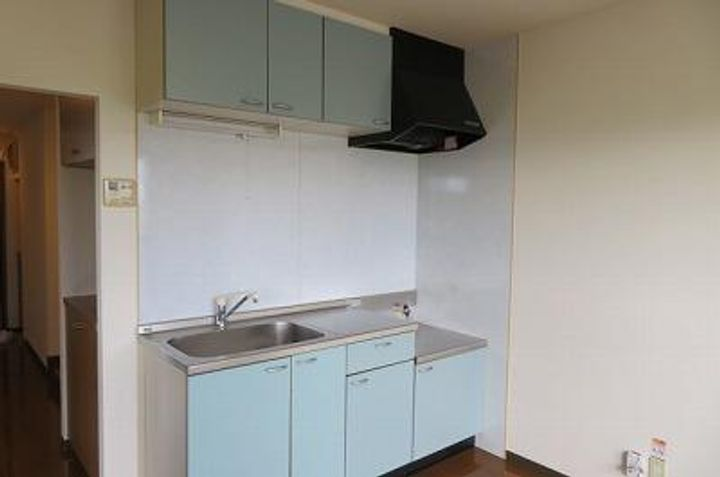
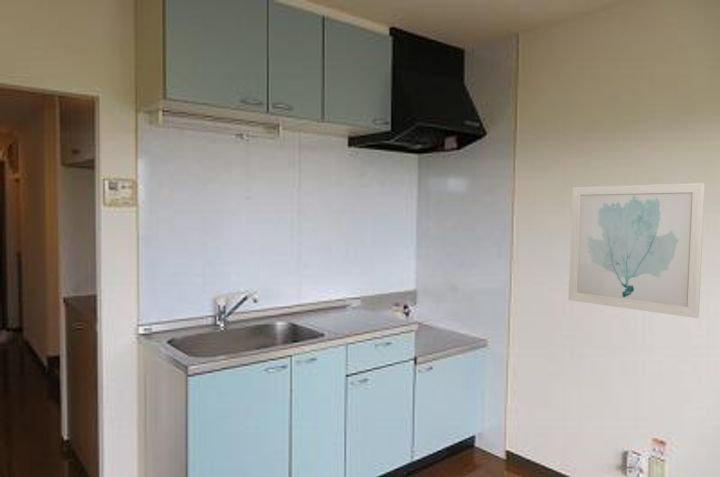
+ wall art (630, 247)
